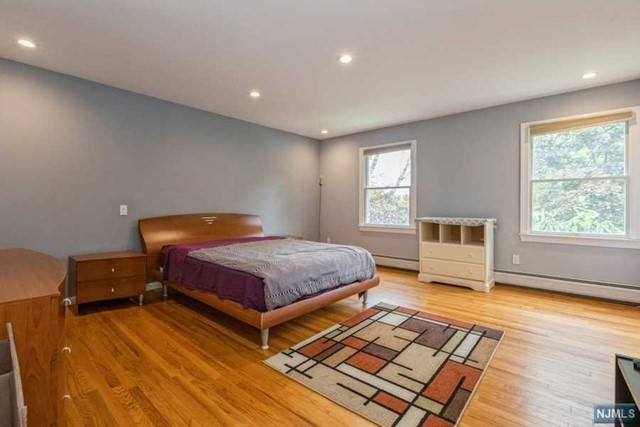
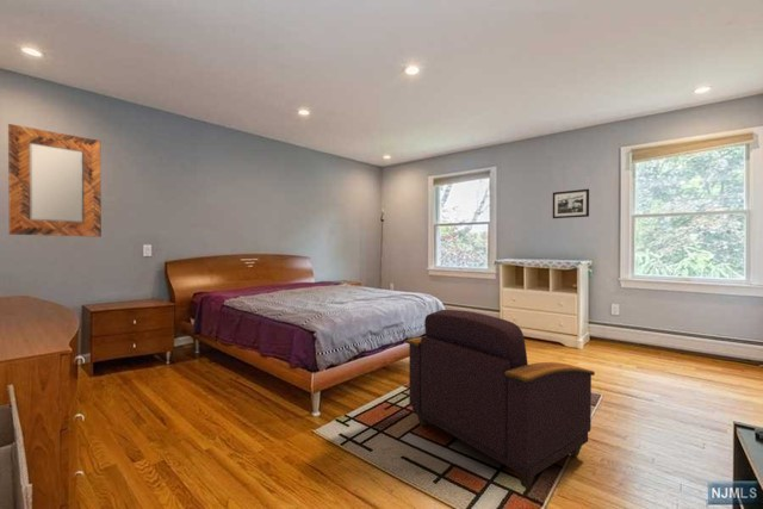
+ home mirror (57, 184)
+ picture frame (570, 204)
+ armchair (492, 374)
